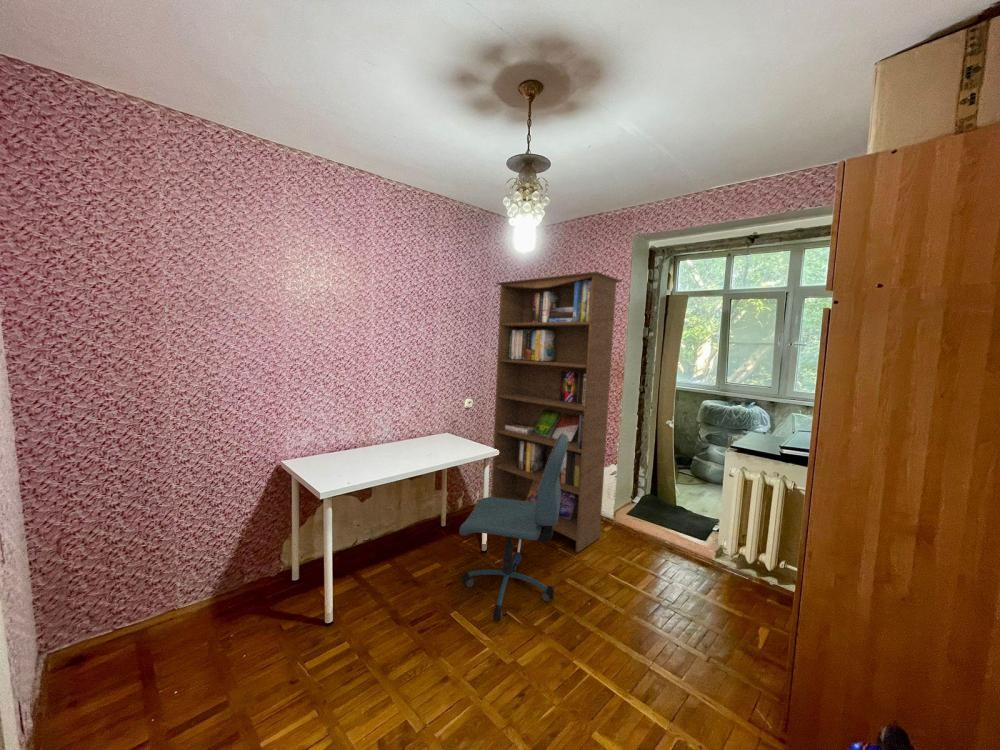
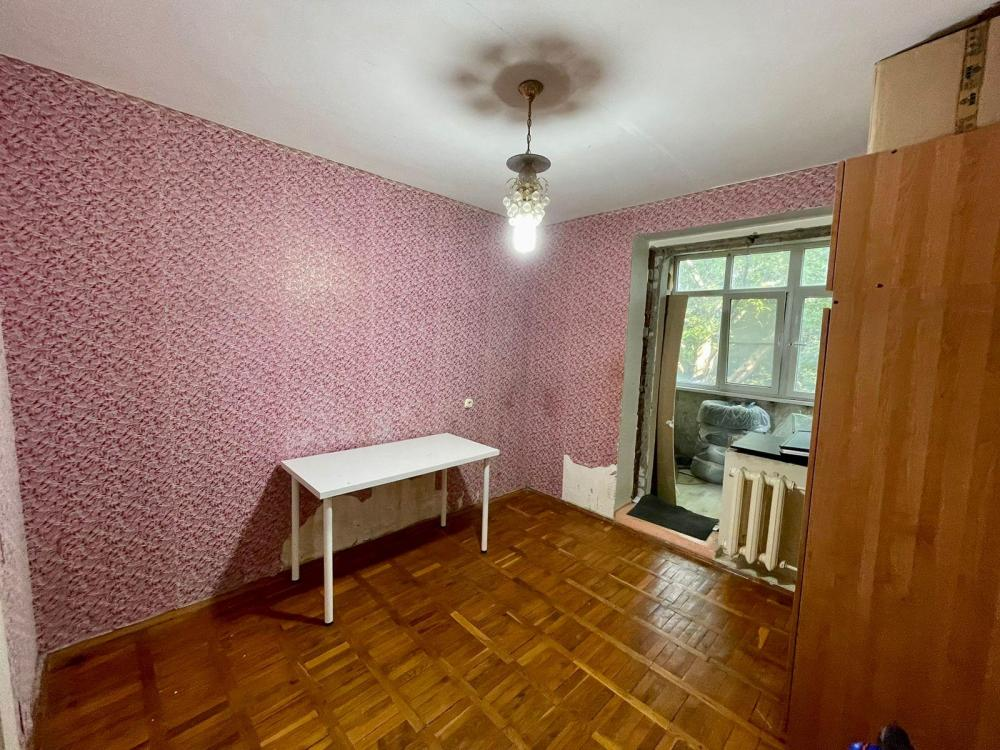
- bookcase (548, 406)
- office chair (513, 513)
